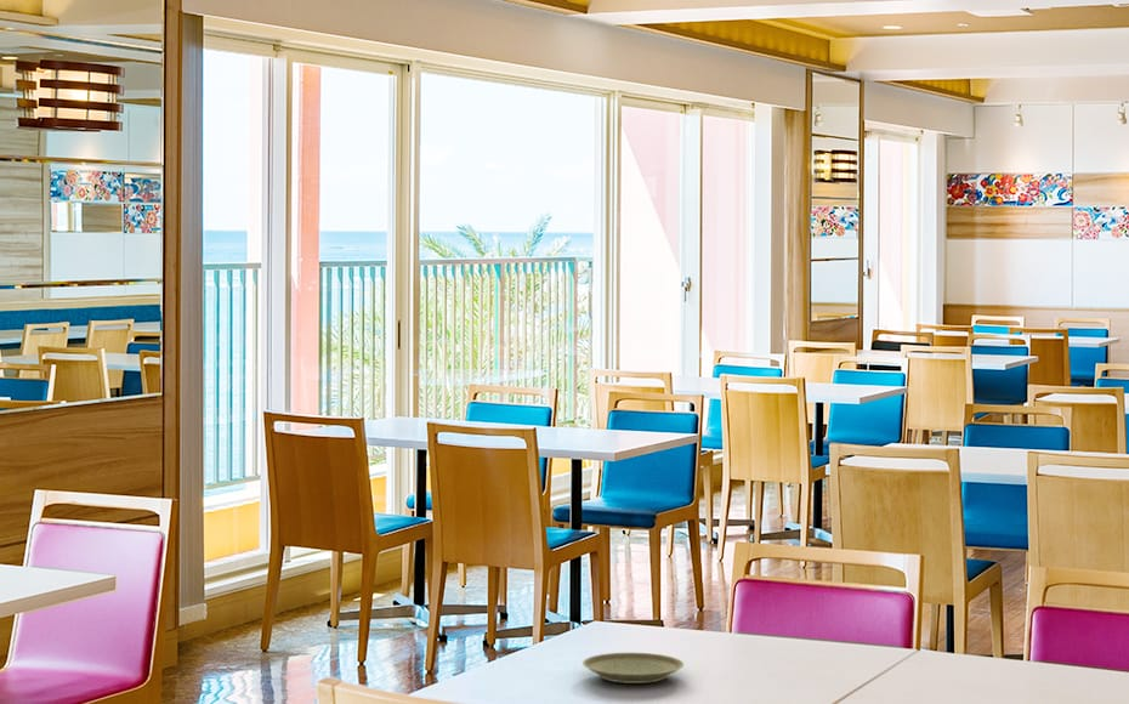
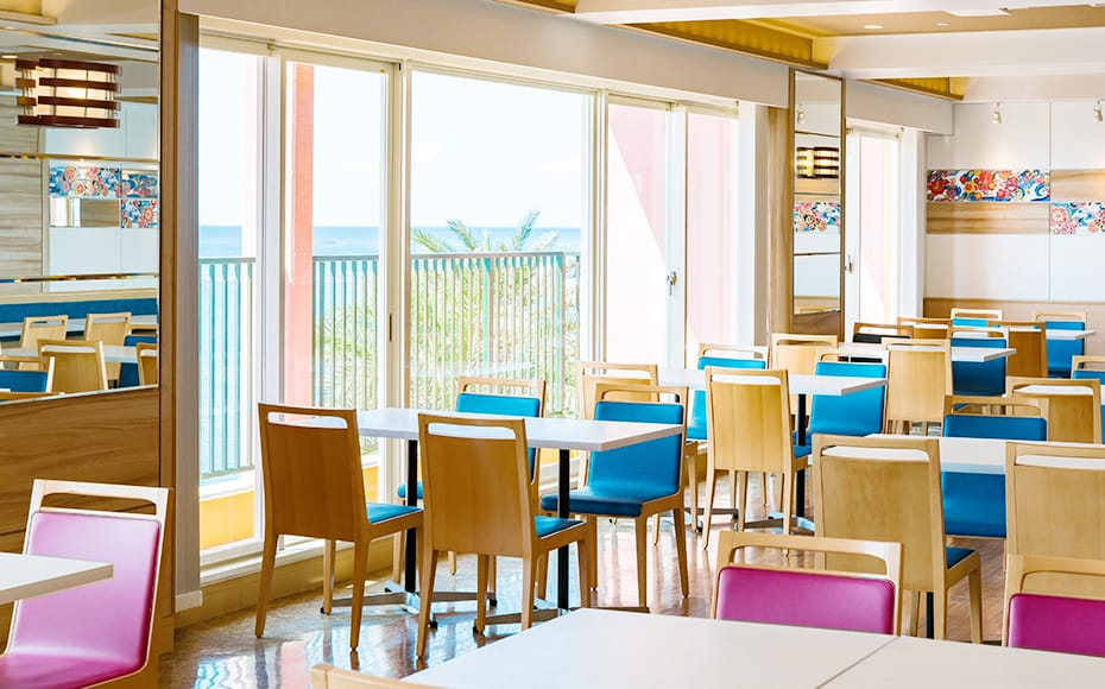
- plate (632, 669)
